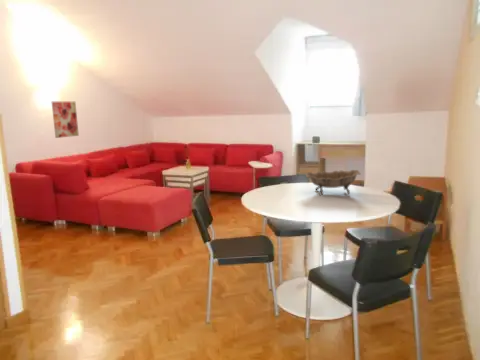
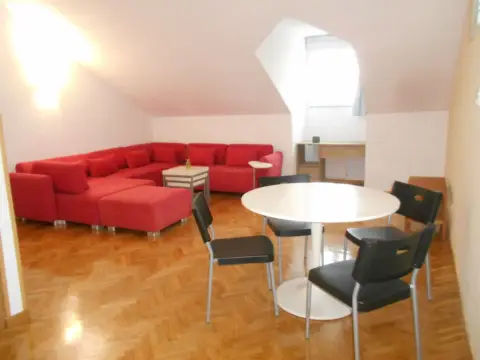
- wall art (65, 119)
- decorative bowl (332, 182)
